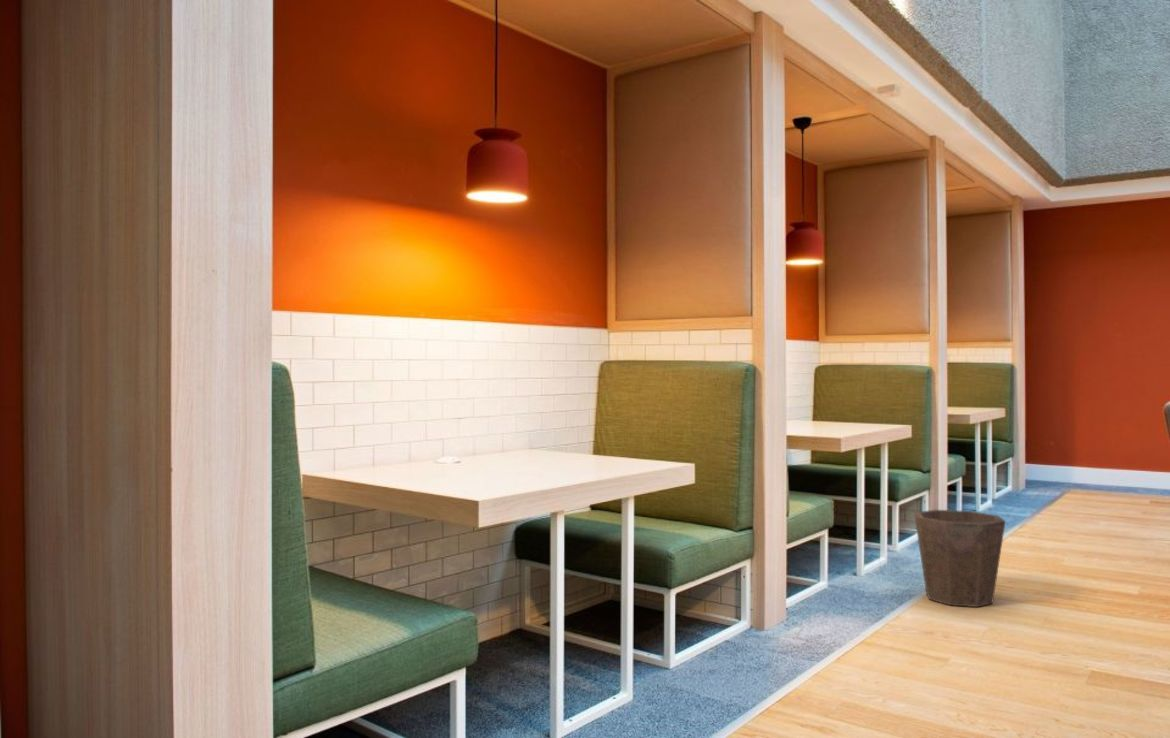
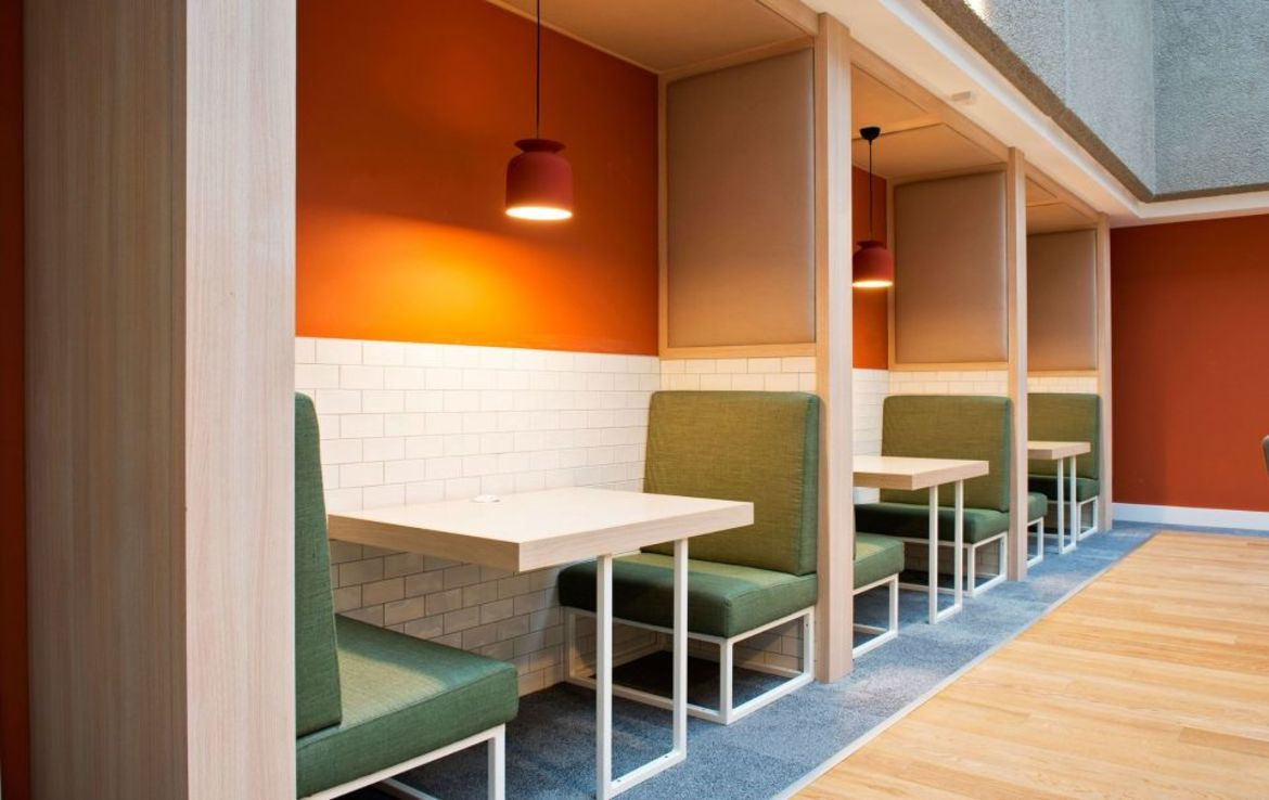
- waste bin (958, 557)
